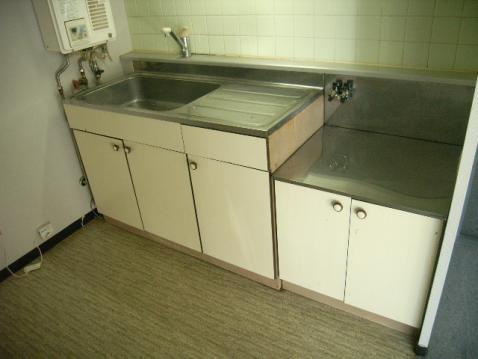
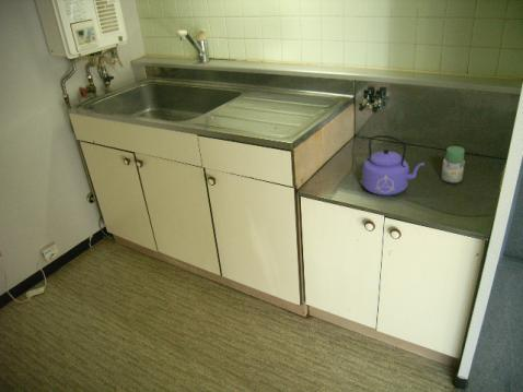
+ jar (453, 164)
+ kettle (393, 164)
